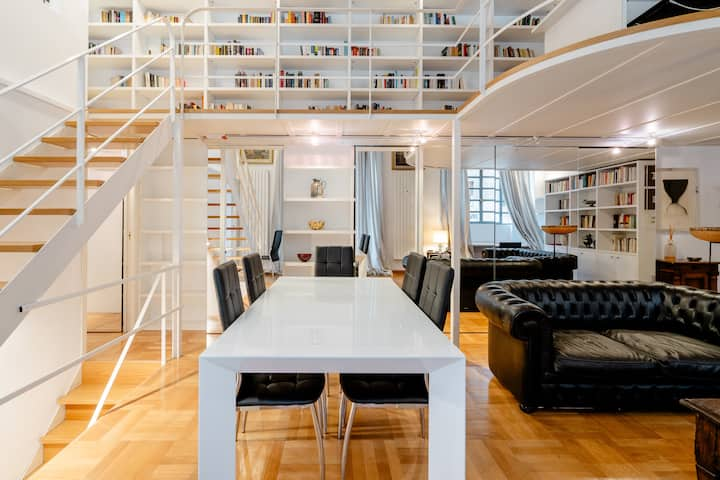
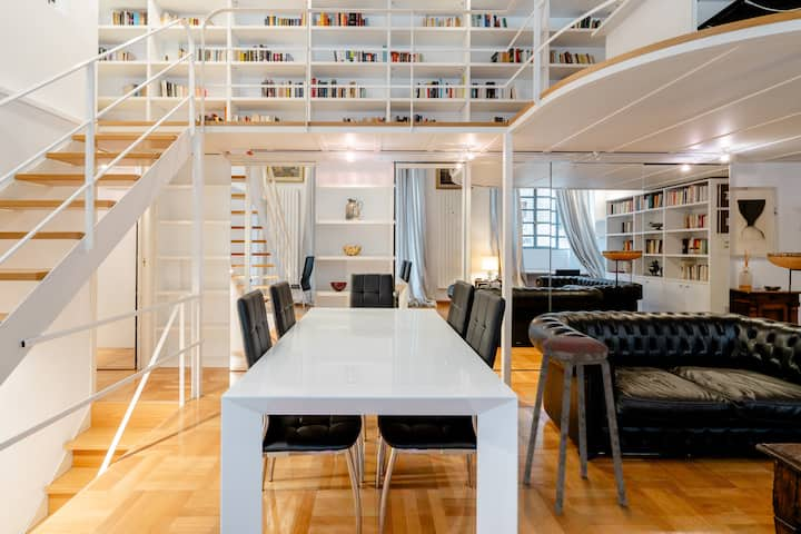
+ music stool (568, 416)
